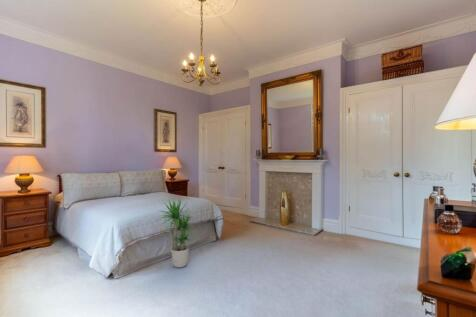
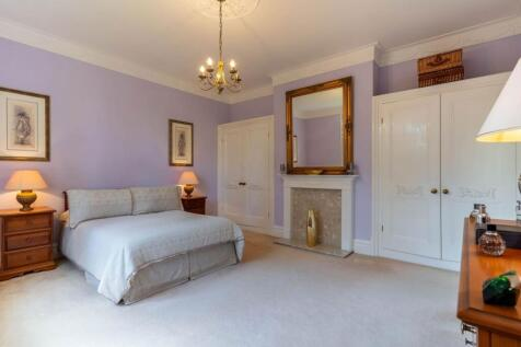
- potted plant (178, 229)
